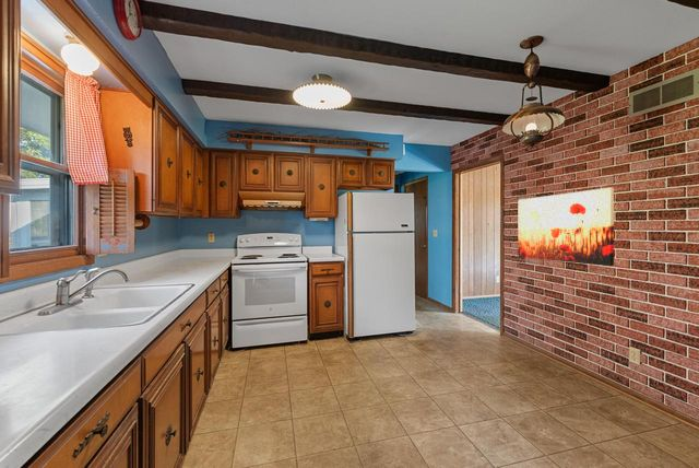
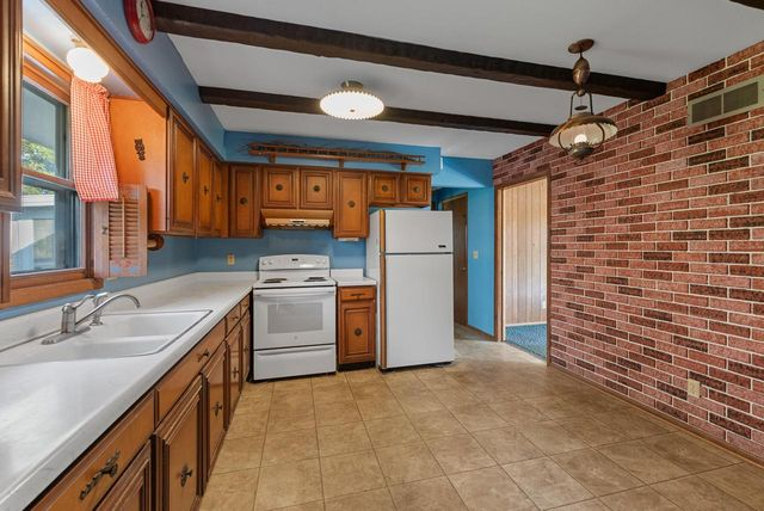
- wall art (558, 227)
